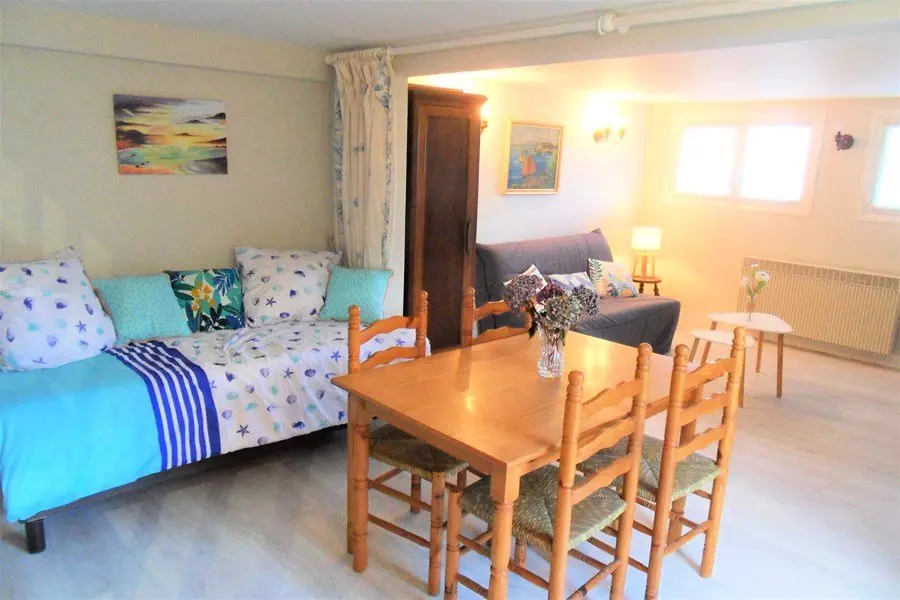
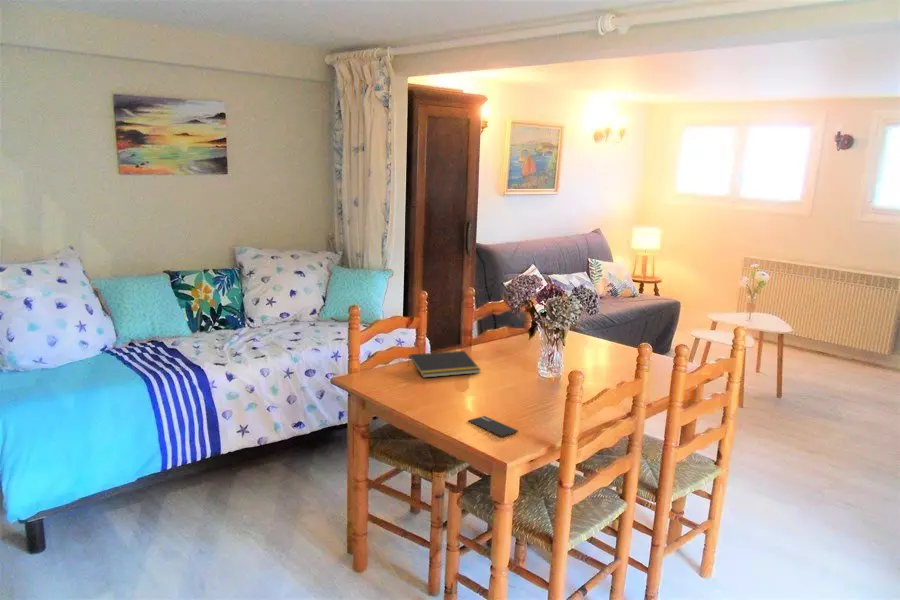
+ notepad (444, 363)
+ smartphone (492, 425)
